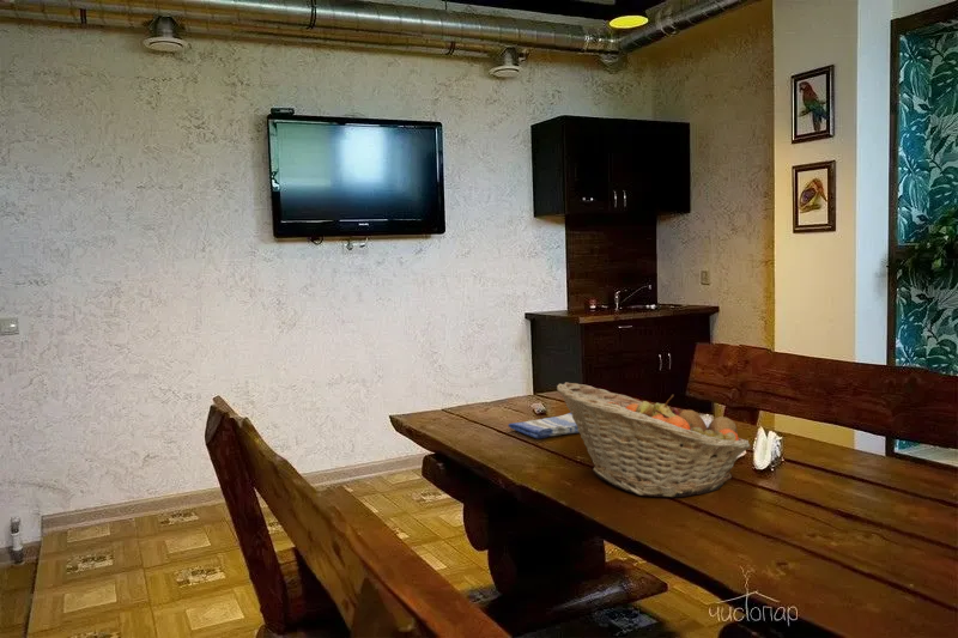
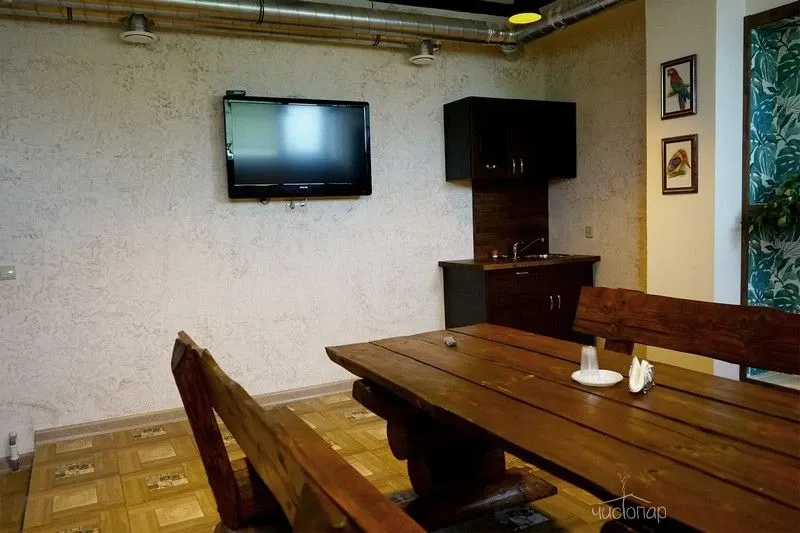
- fruit basket (647, 430)
- dish towel (556, 424)
